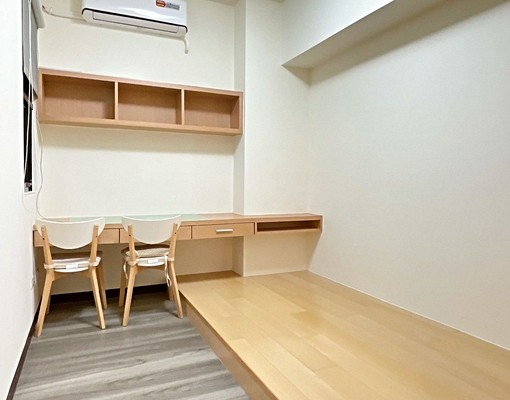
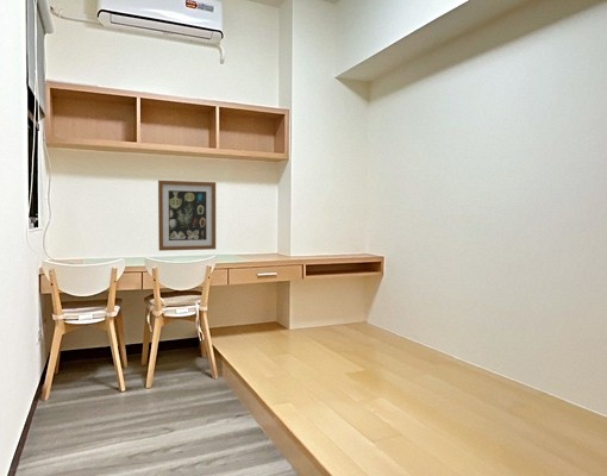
+ wall art (187, 215)
